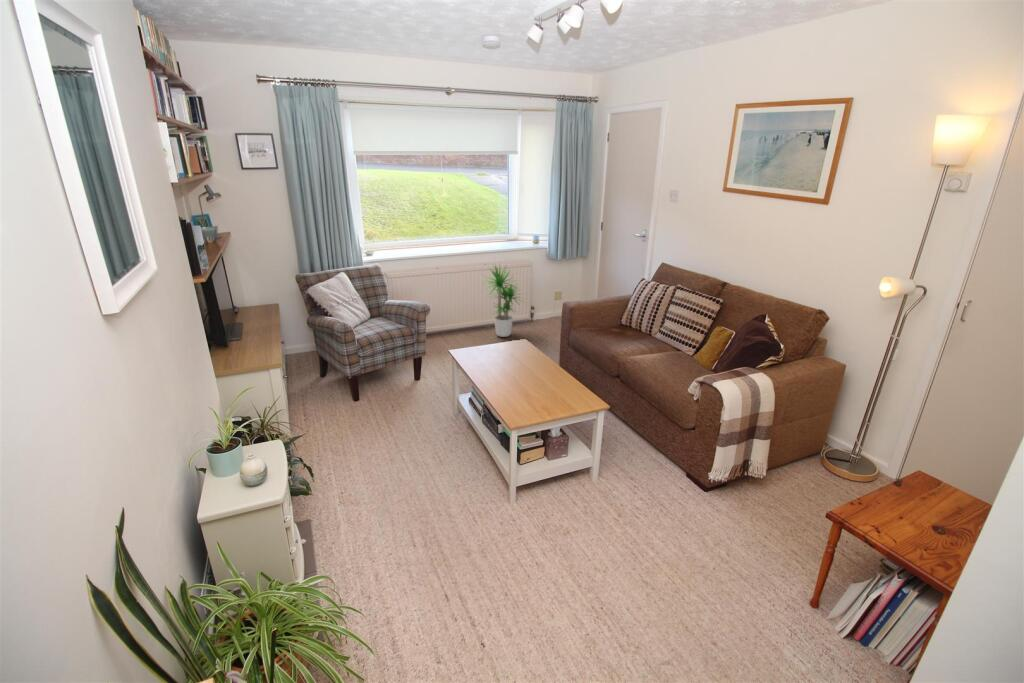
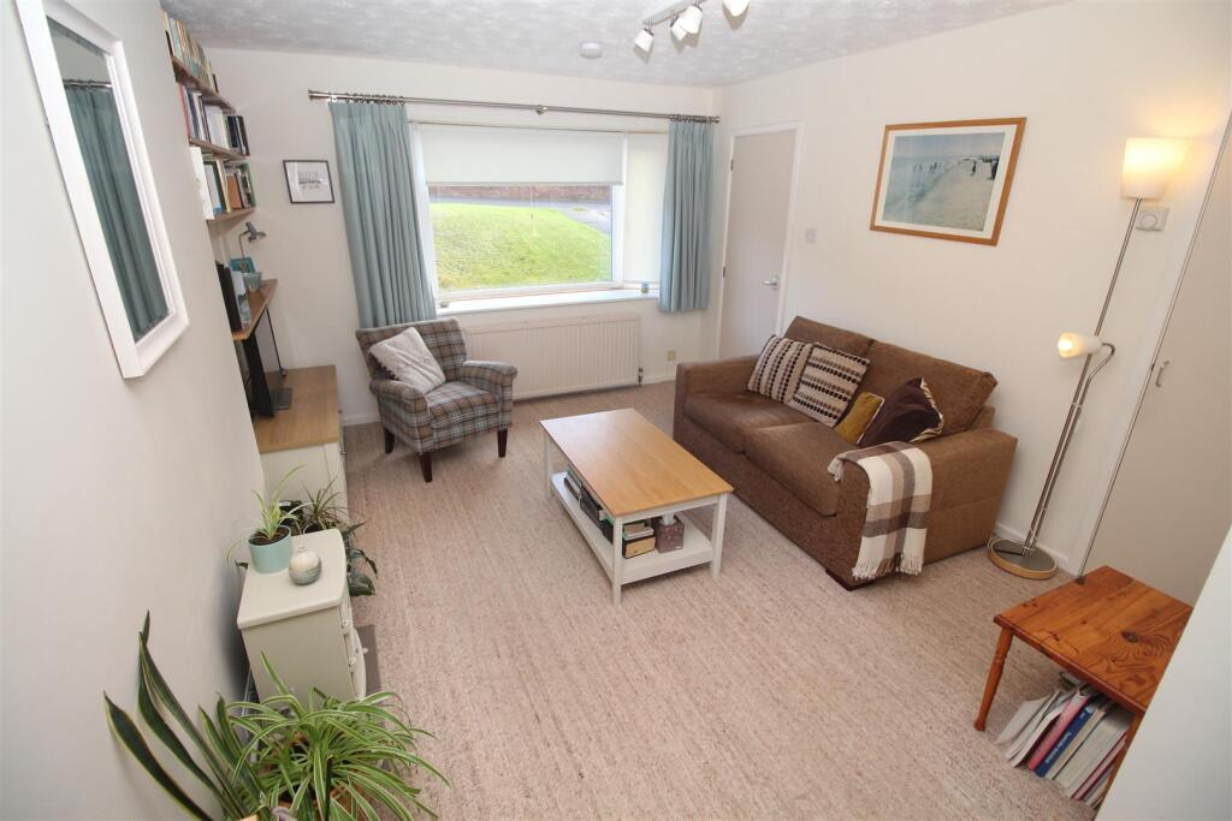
- potted plant (503, 300)
